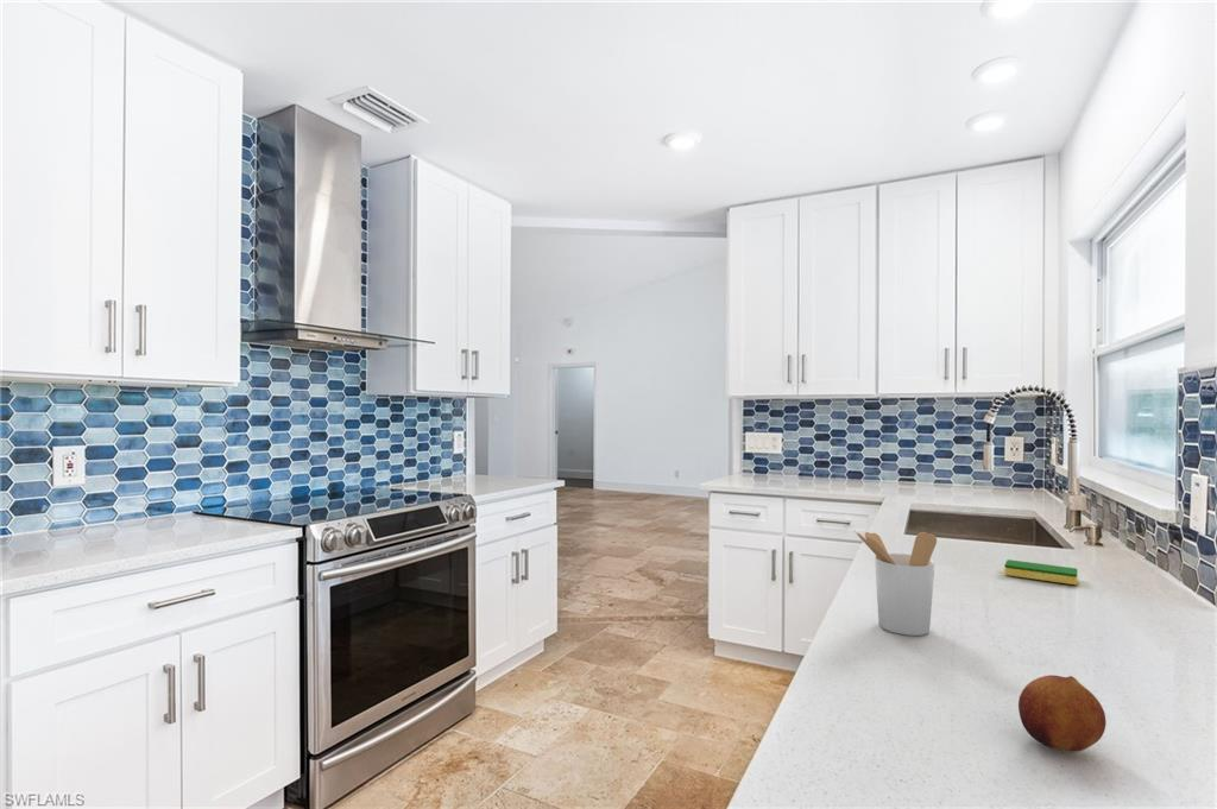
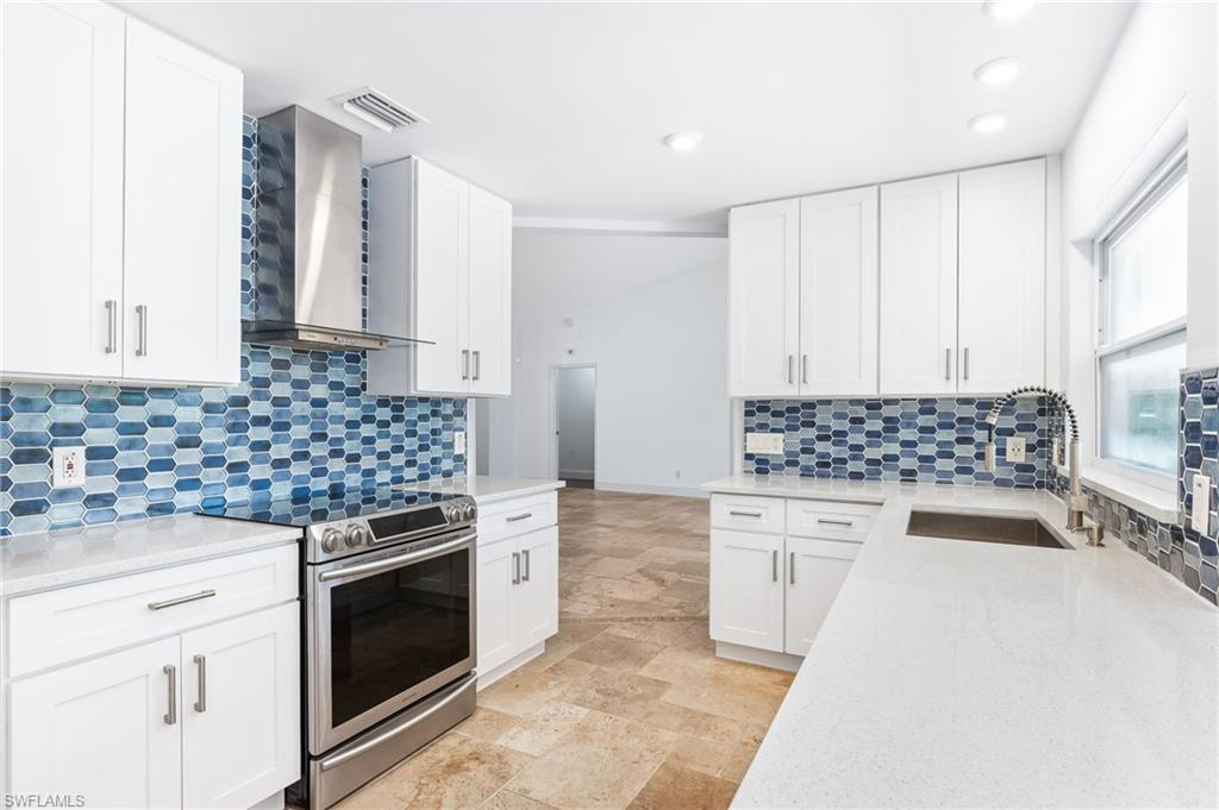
- fruit (1059, 710)
- utensil holder (891, 577)
- dish sponge (1040, 571)
